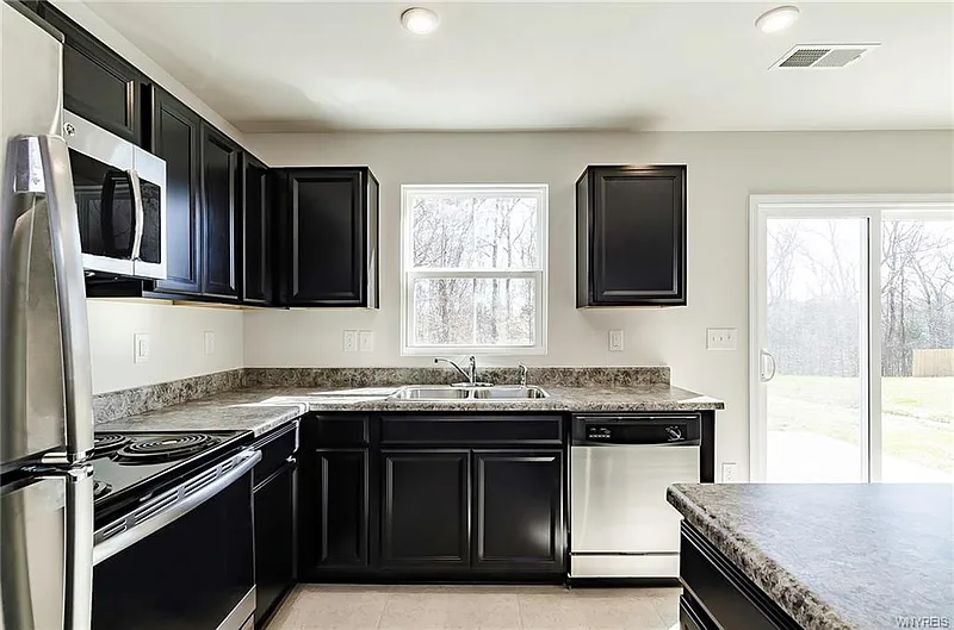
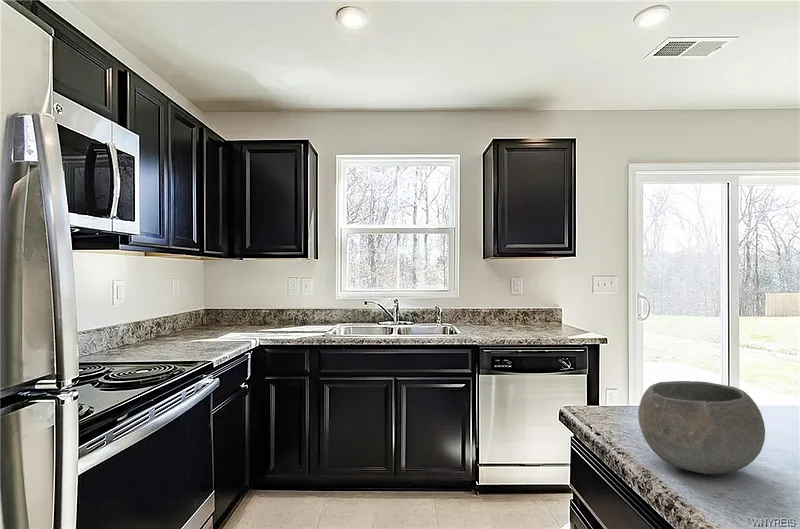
+ bowl (698, 427)
